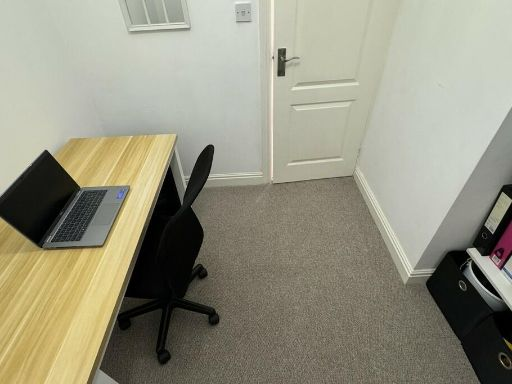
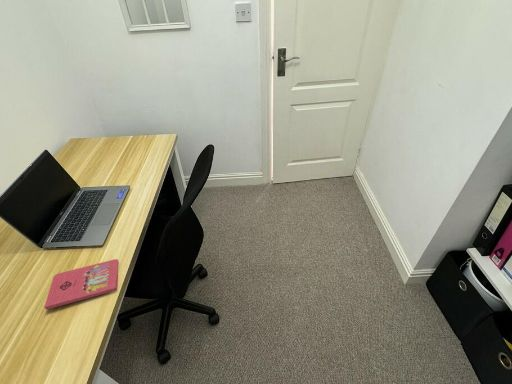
+ notebook (84, 282)
